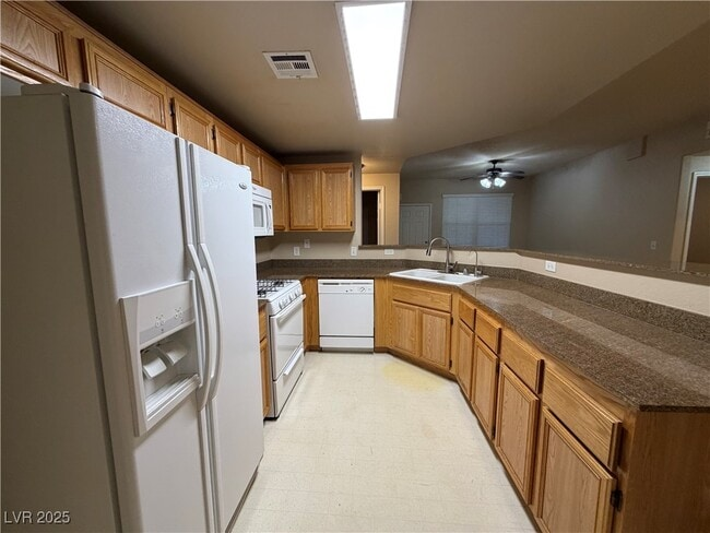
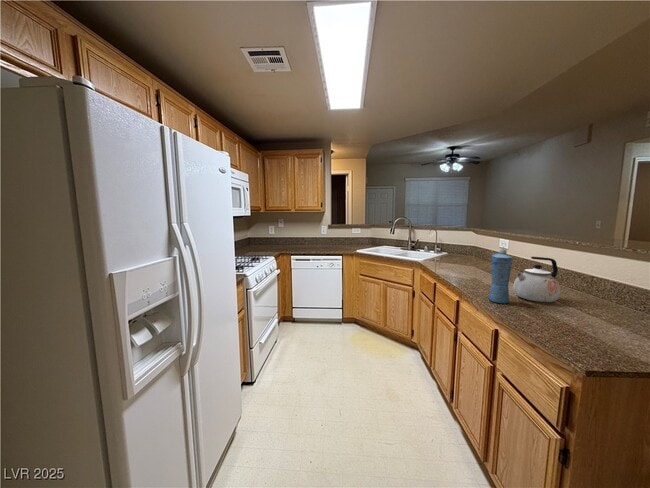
+ squeeze bottle (500, 274)
+ kettle (536, 277)
